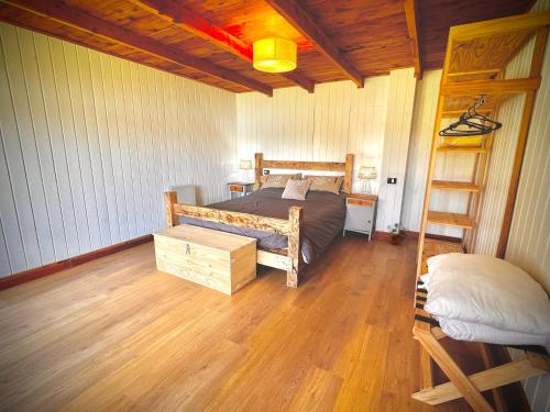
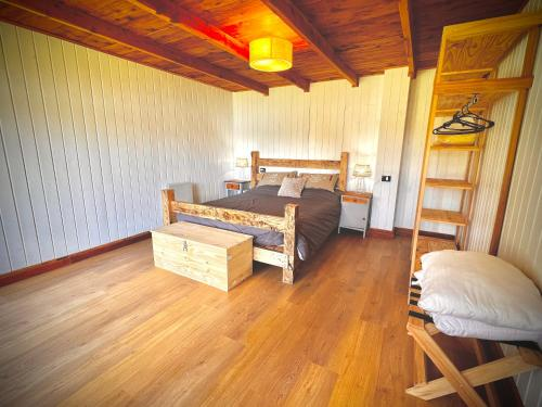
- potted plant (398, 232)
